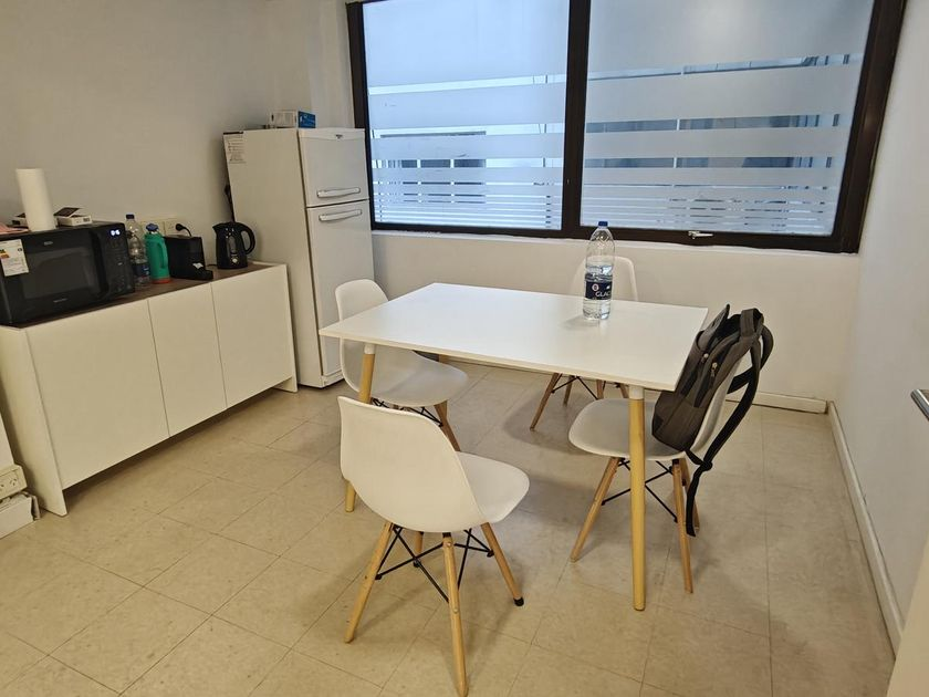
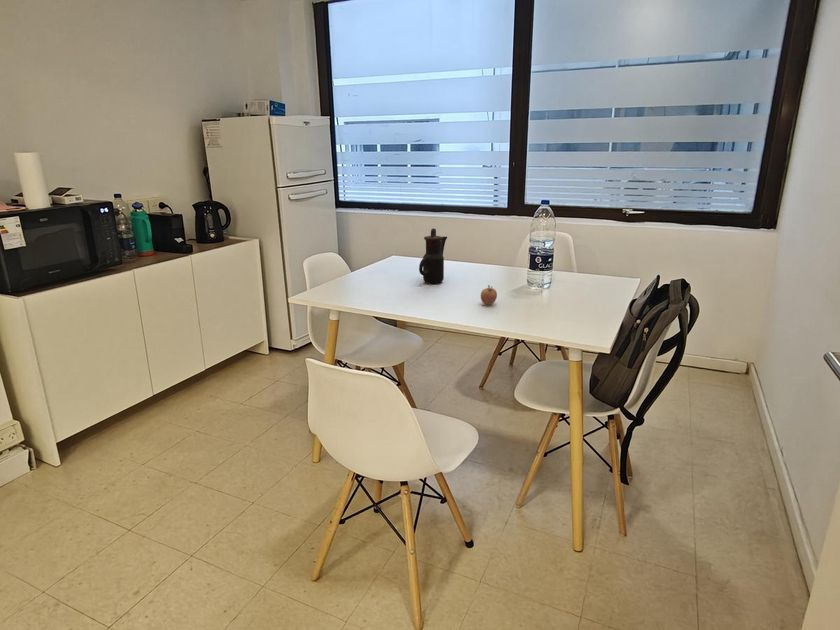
+ fruit (488, 294)
+ teapot (433, 255)
